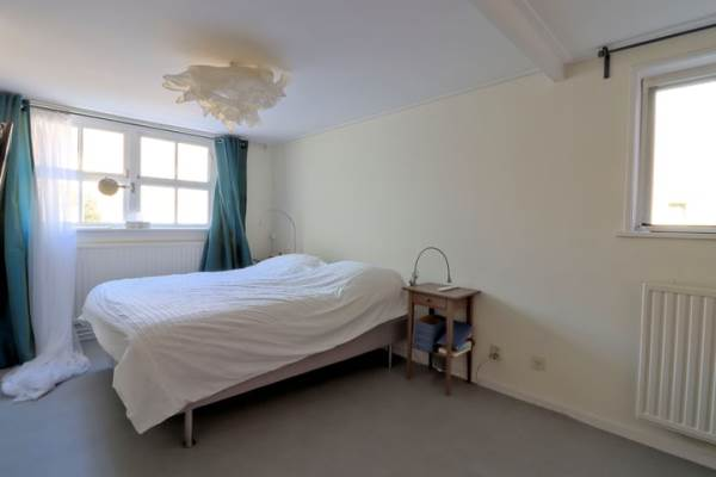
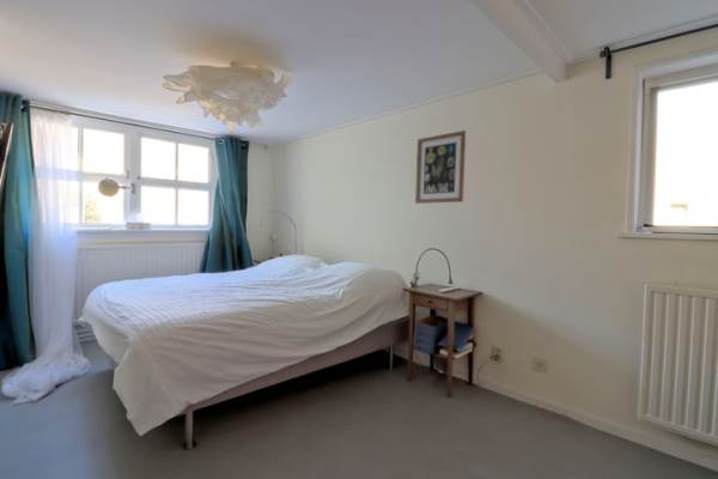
+ wall art (439, 169)
